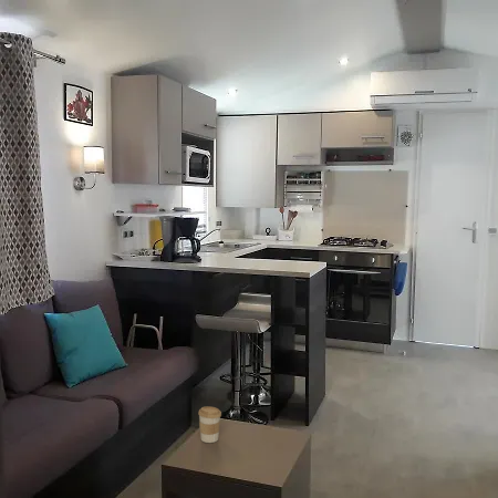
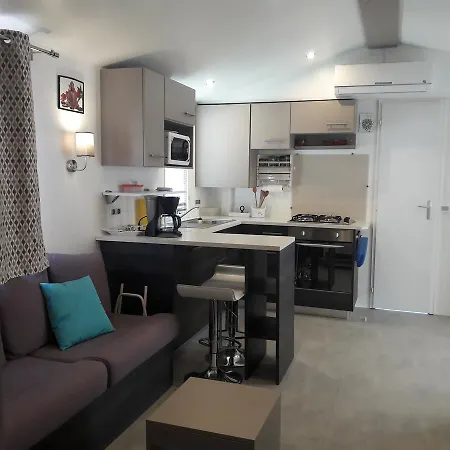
- coffee cup (209, 423)
